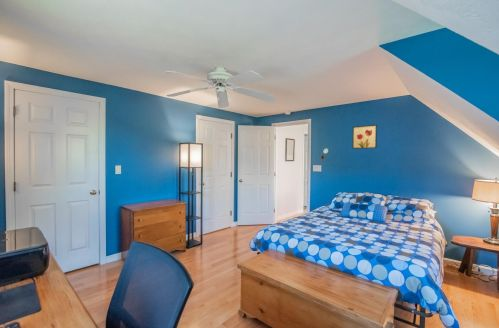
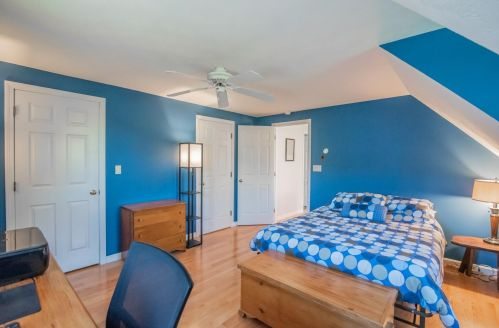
- wall art (364, 137)
